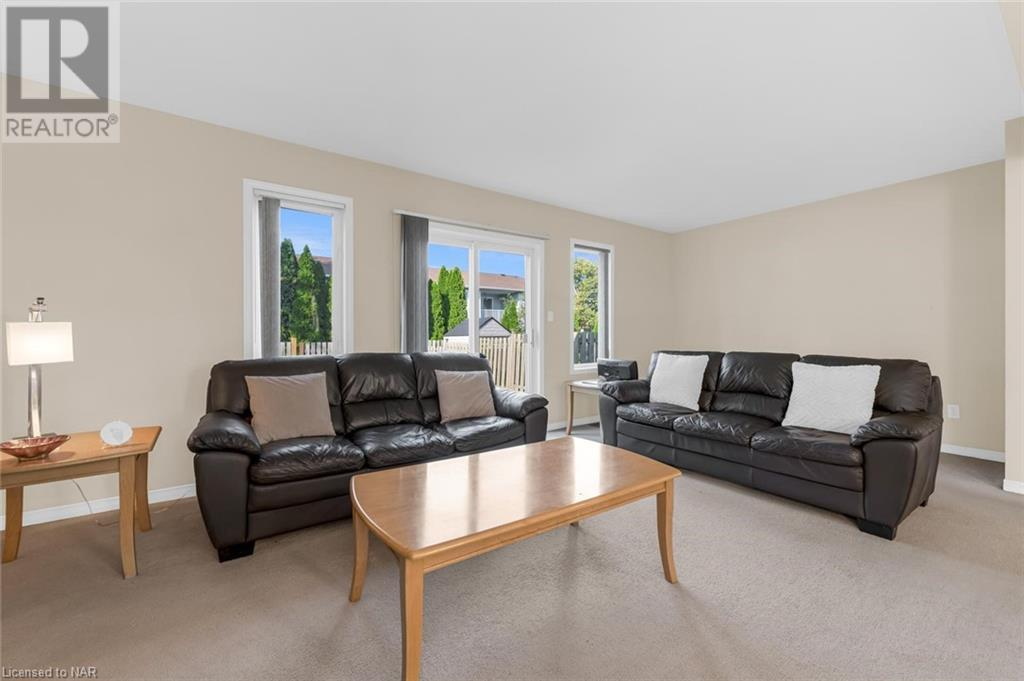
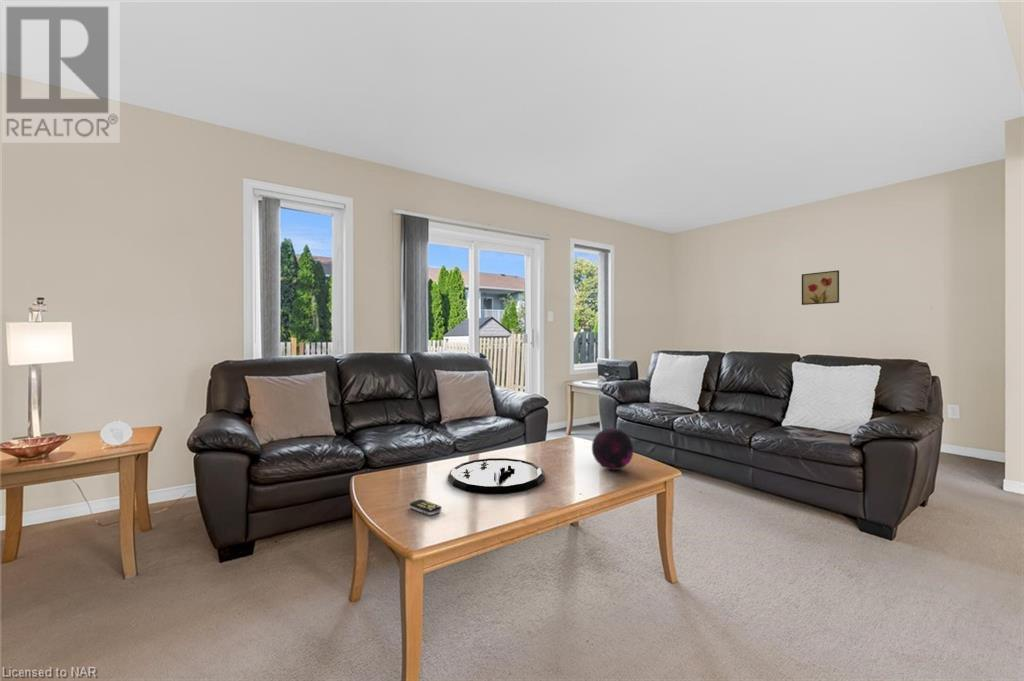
+ decorative orb (612, 448)
+ decorative tray (496, 464)
+ wall art (820, 288)
+ remote control (425, 506)
